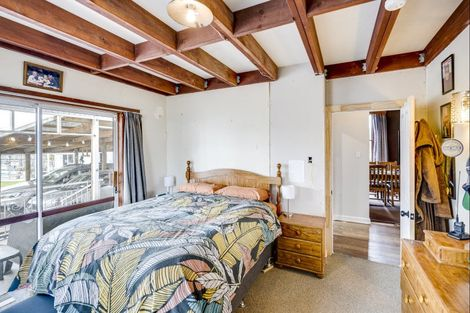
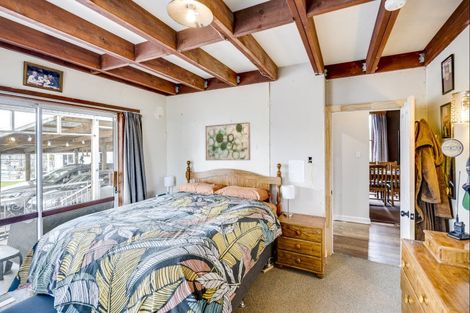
+ wall art (226, 142)
